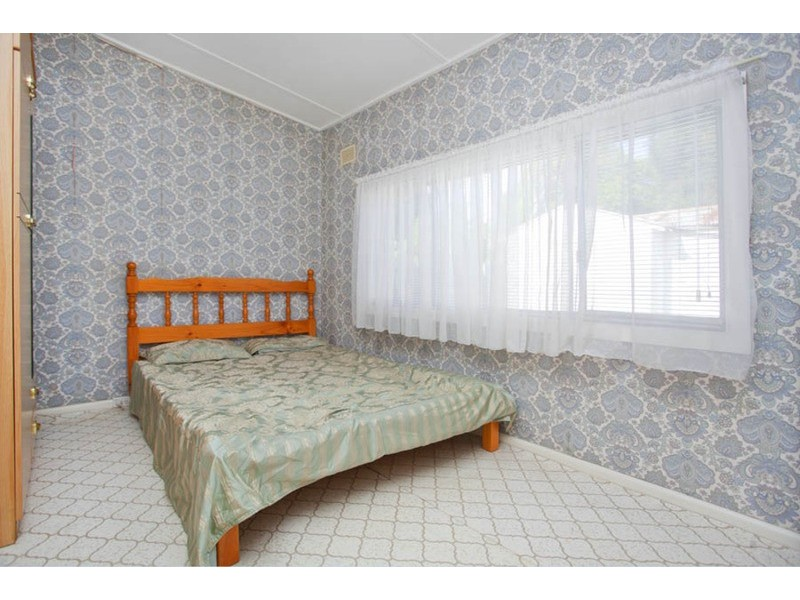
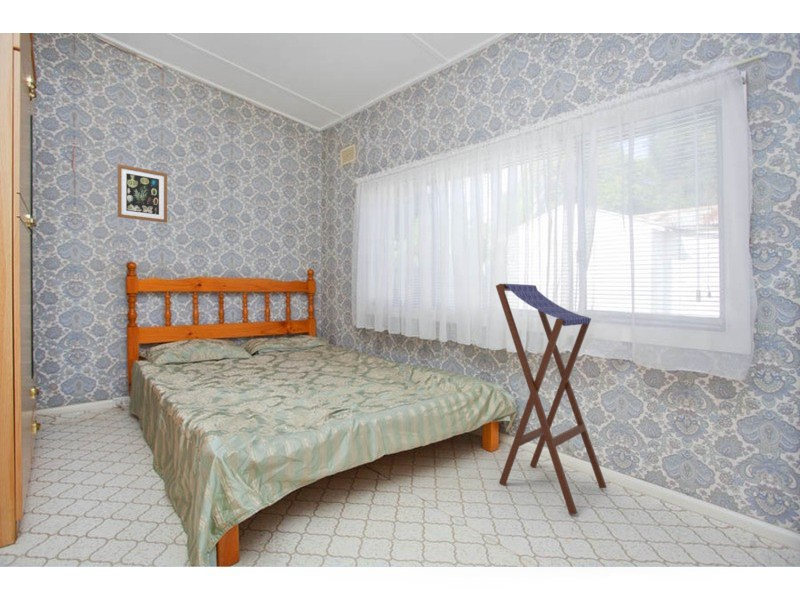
+ stool (558, 387)
+ wall art (143, 194)
